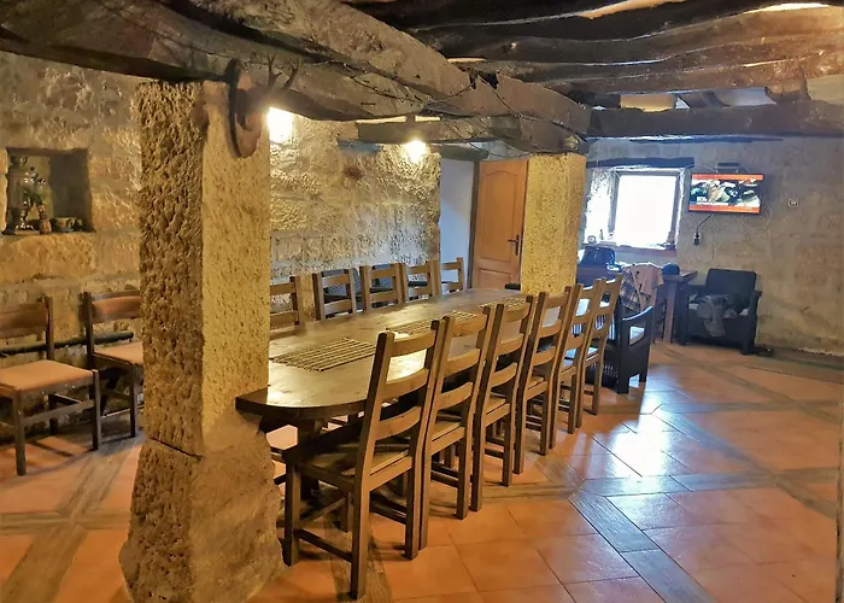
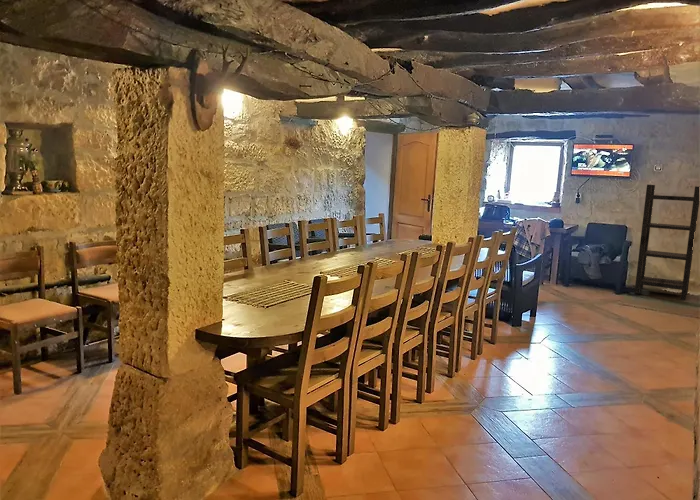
+ shelving unit (667, 252)
